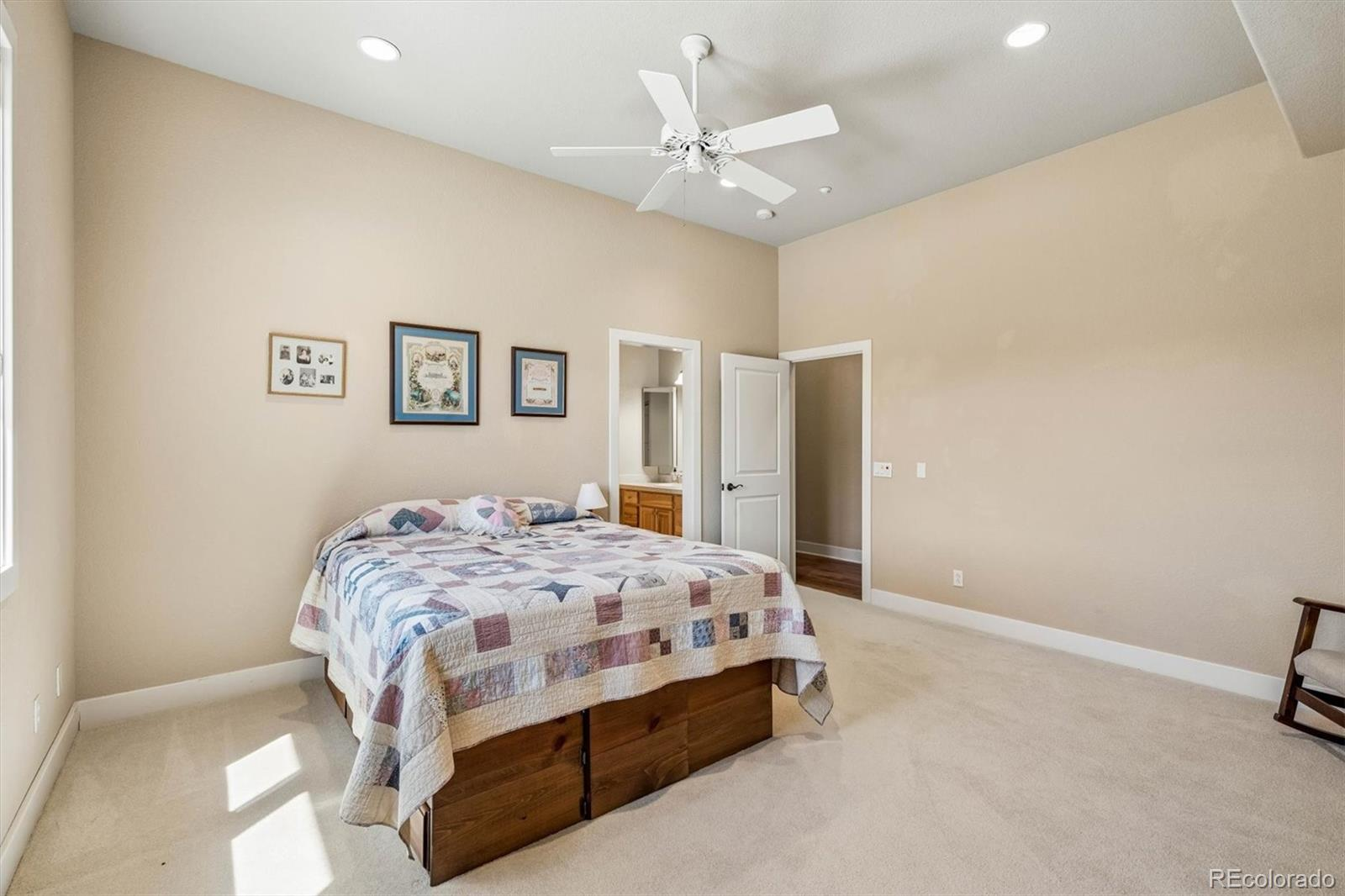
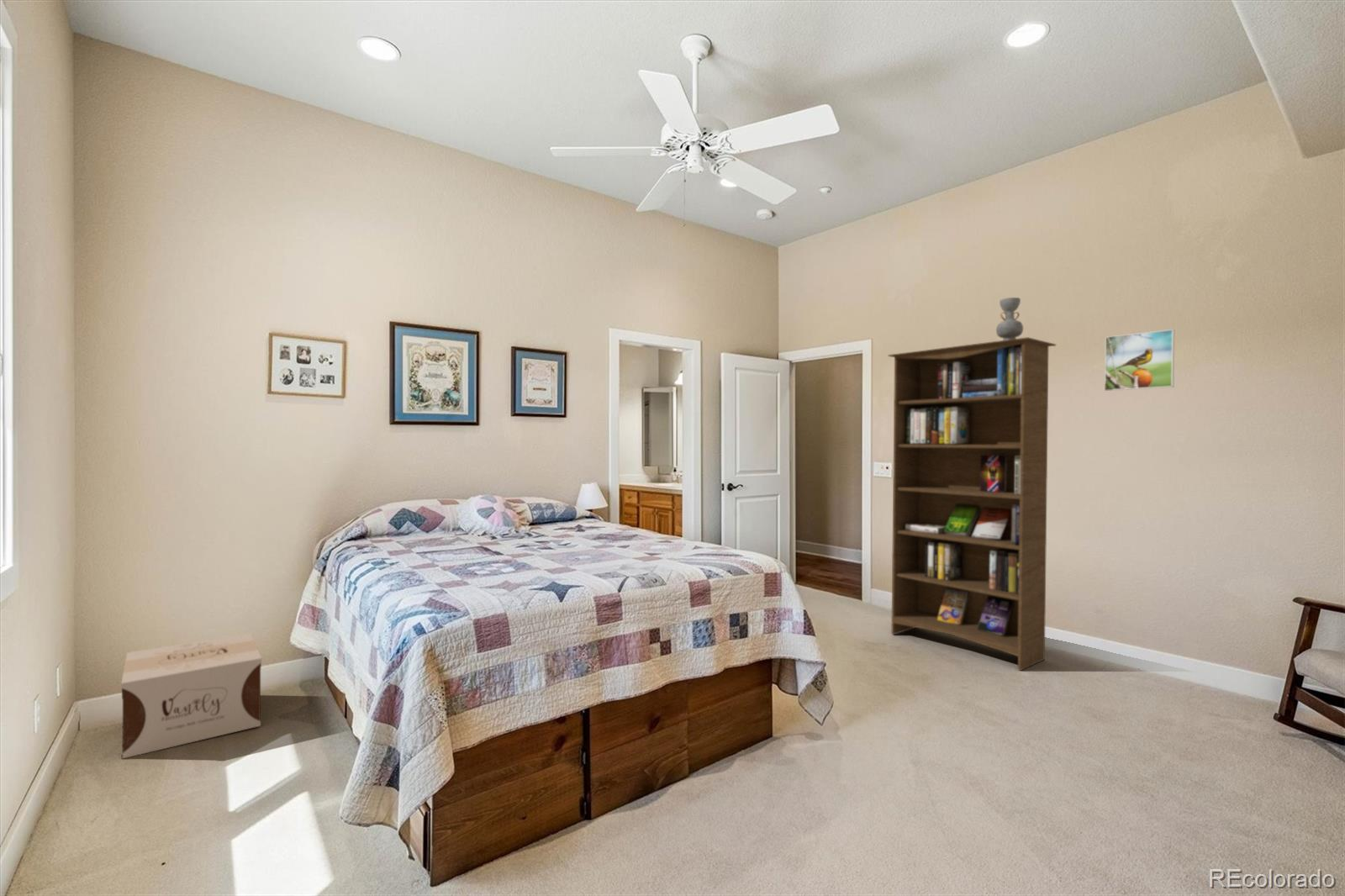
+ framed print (1138, 361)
+ decorative vase (1010, 323)
+ bookcase (965, 498)
+ cardboard box (193, 688)
